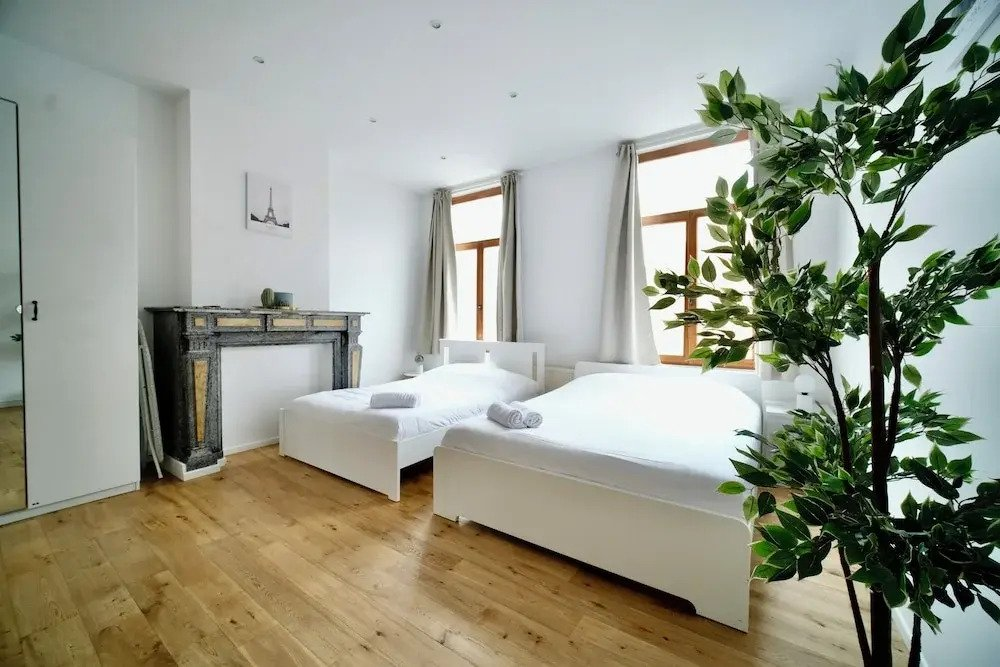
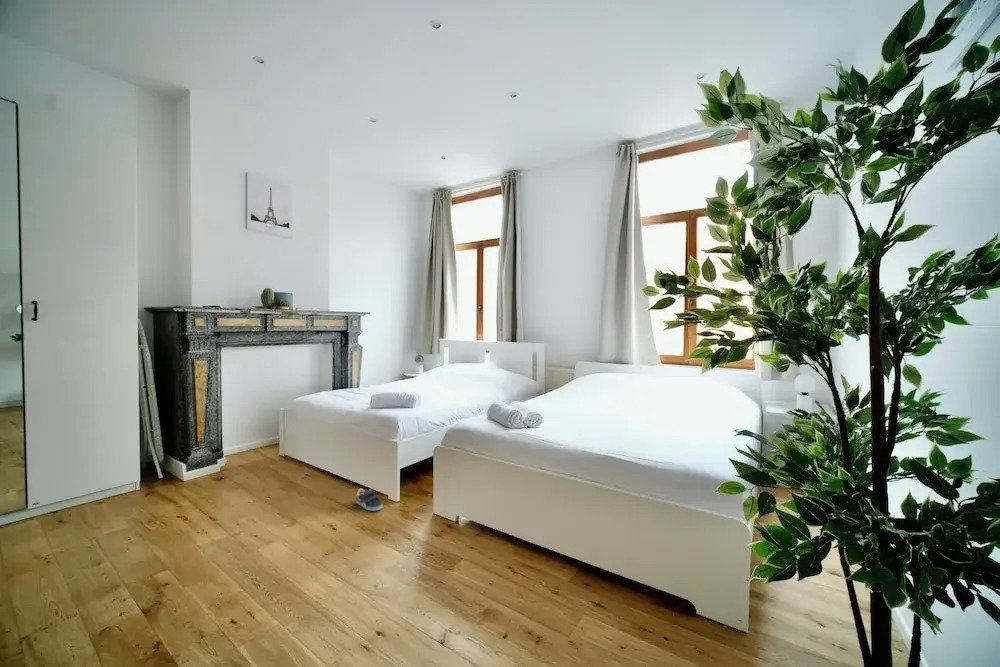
+ sneaker (368, 498)
